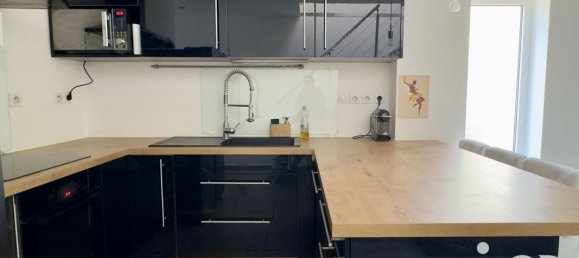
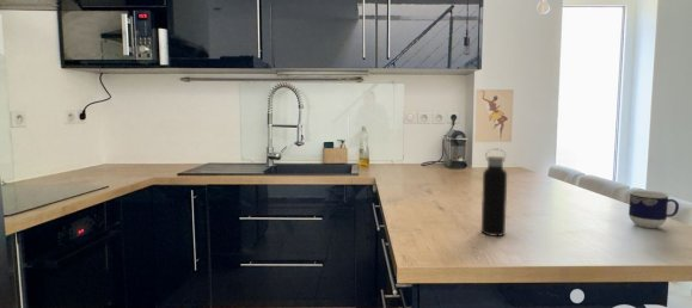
+ water bottle (494, 191)
+ cup (653, 210)
